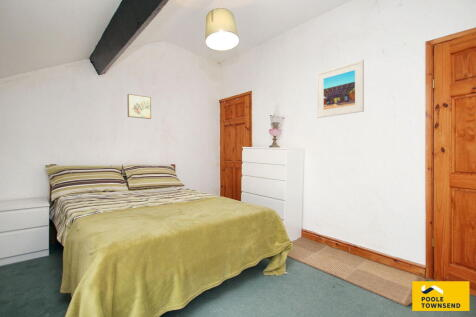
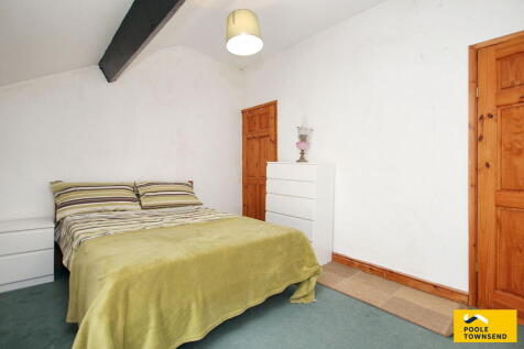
- wall art (139, 106)
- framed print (338, 91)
